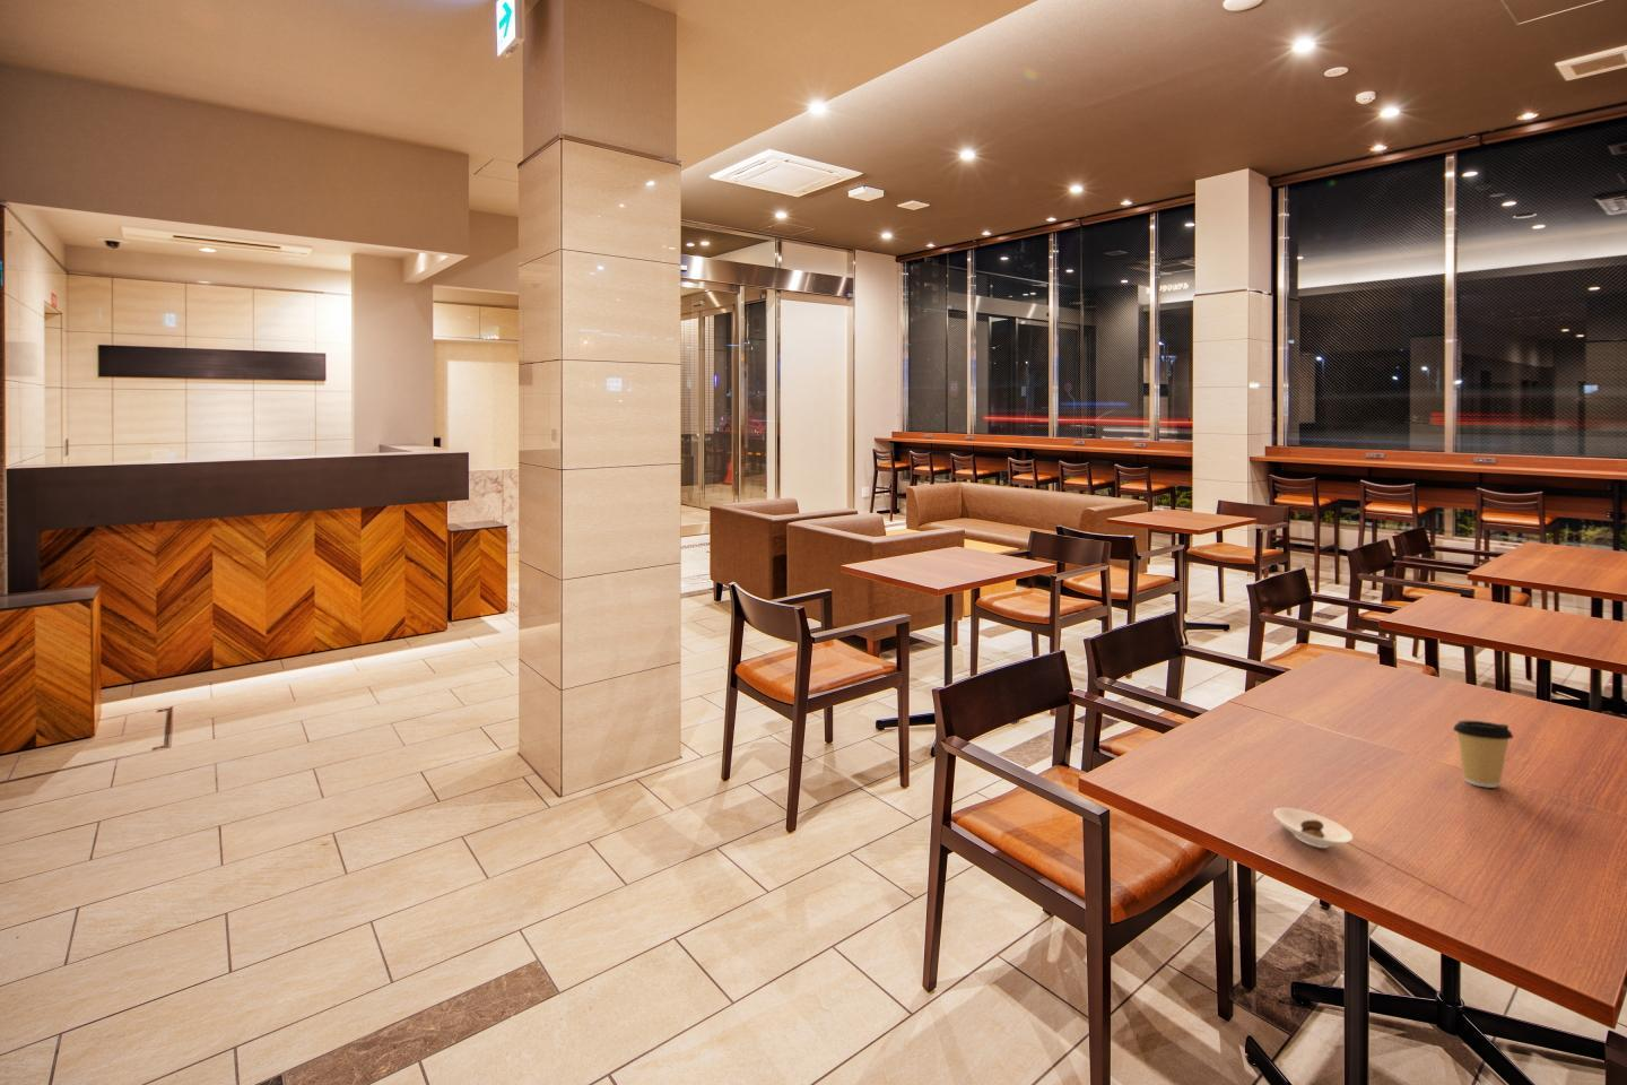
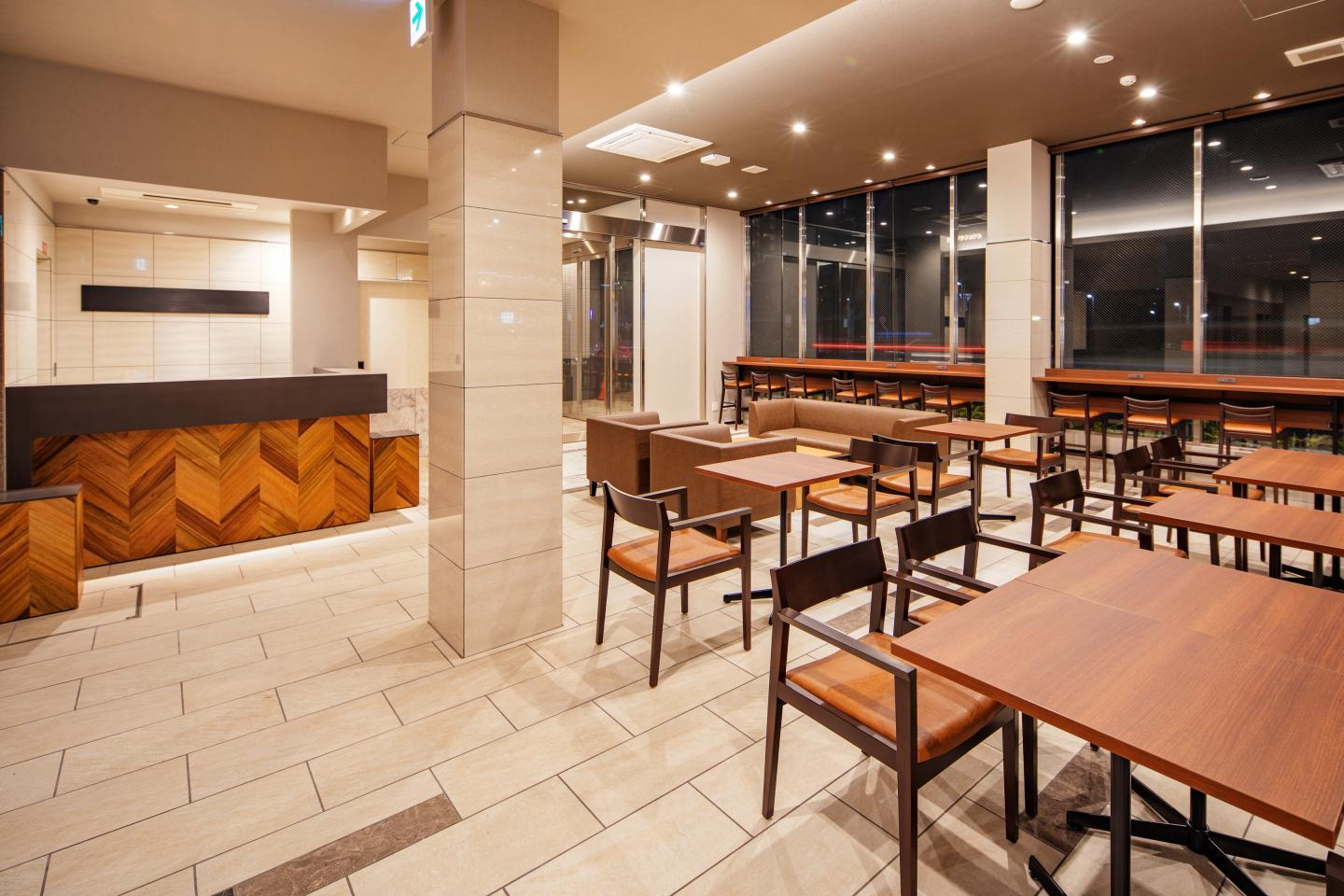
- coffee cup (1482, 753)
- saucer (1311, 829)
